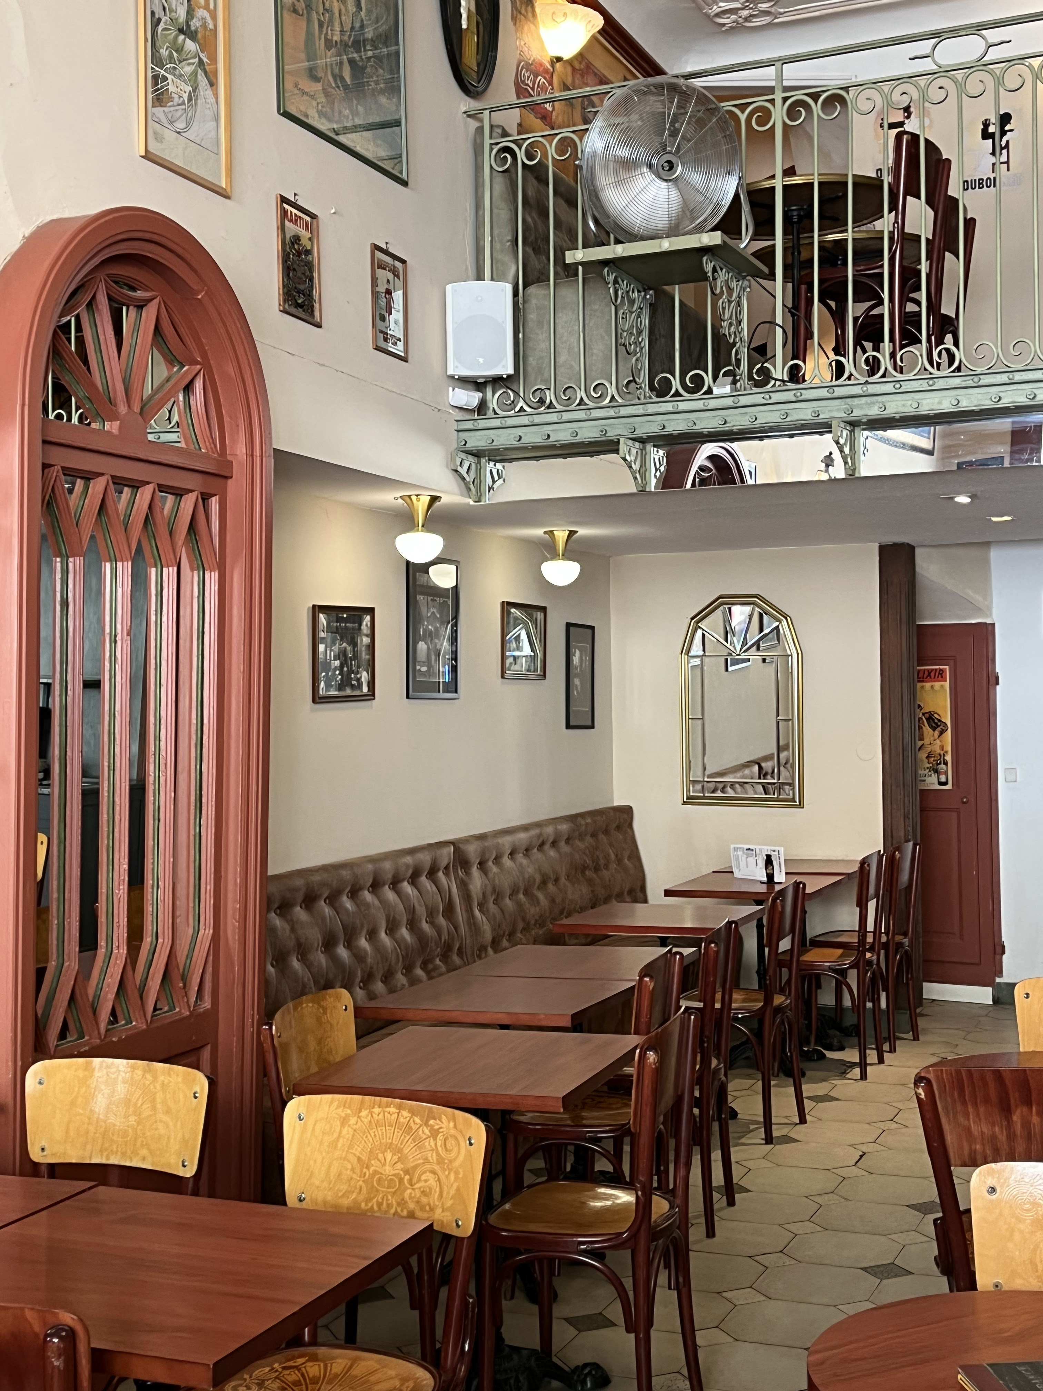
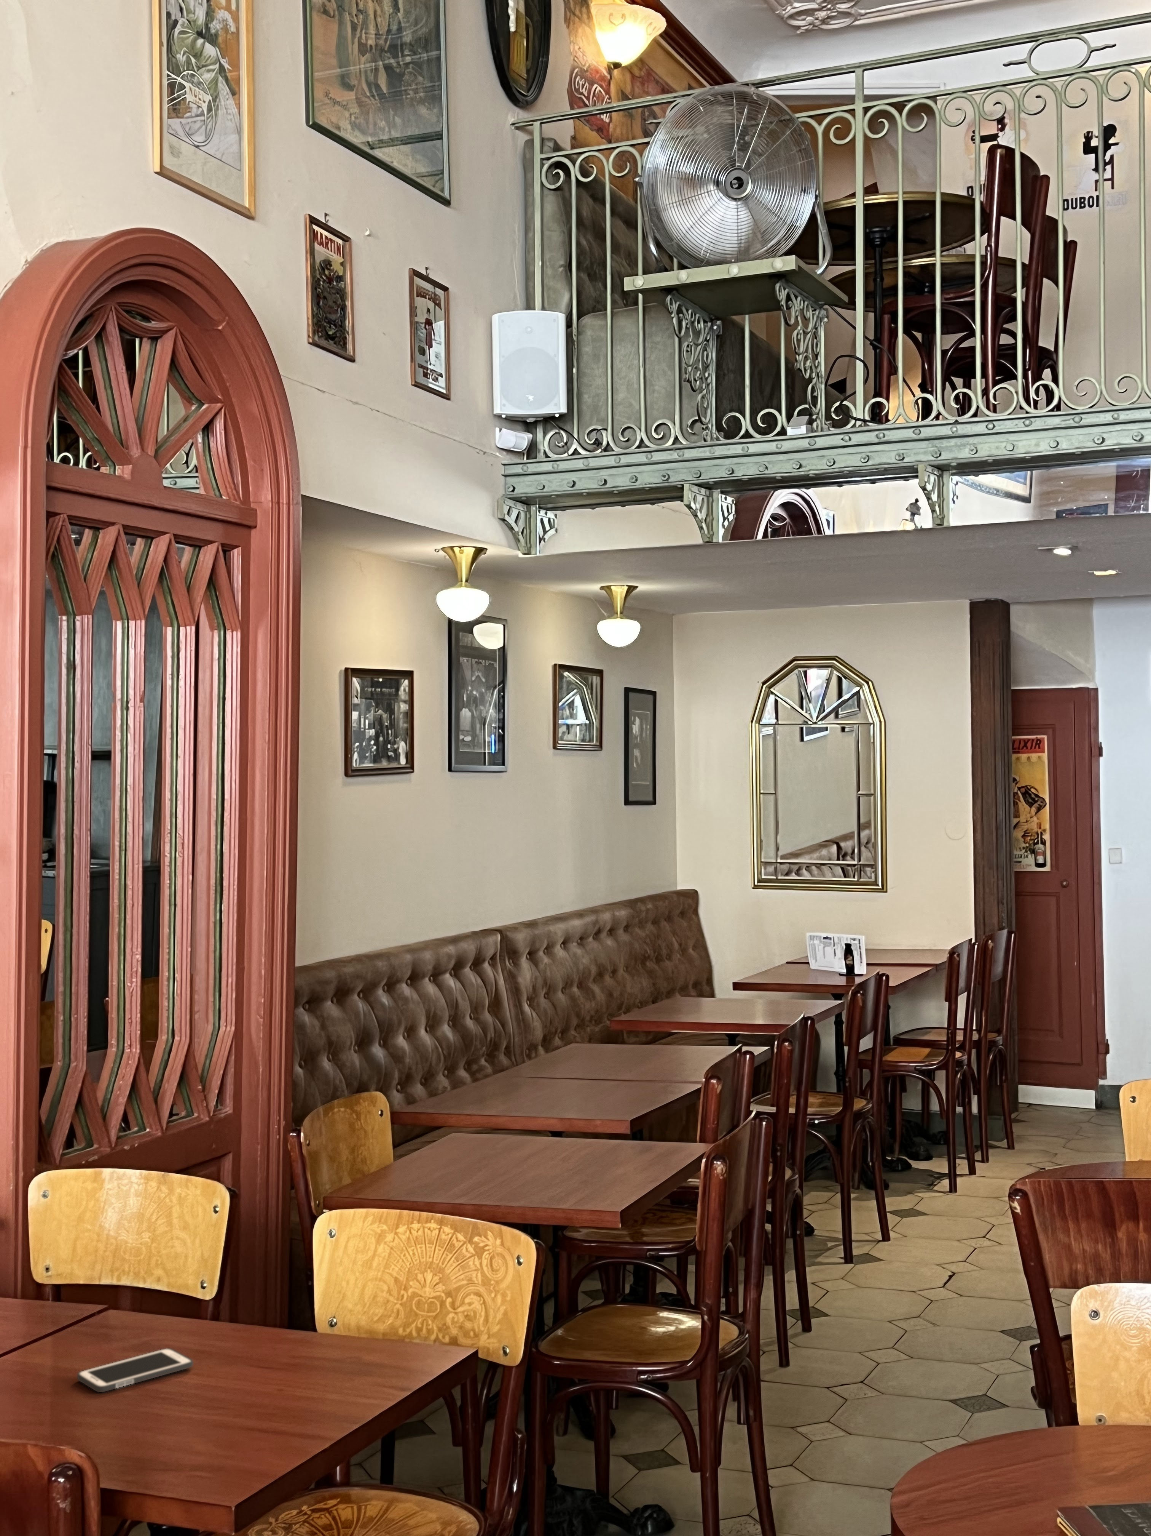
+ cell phone (135, 1370)
